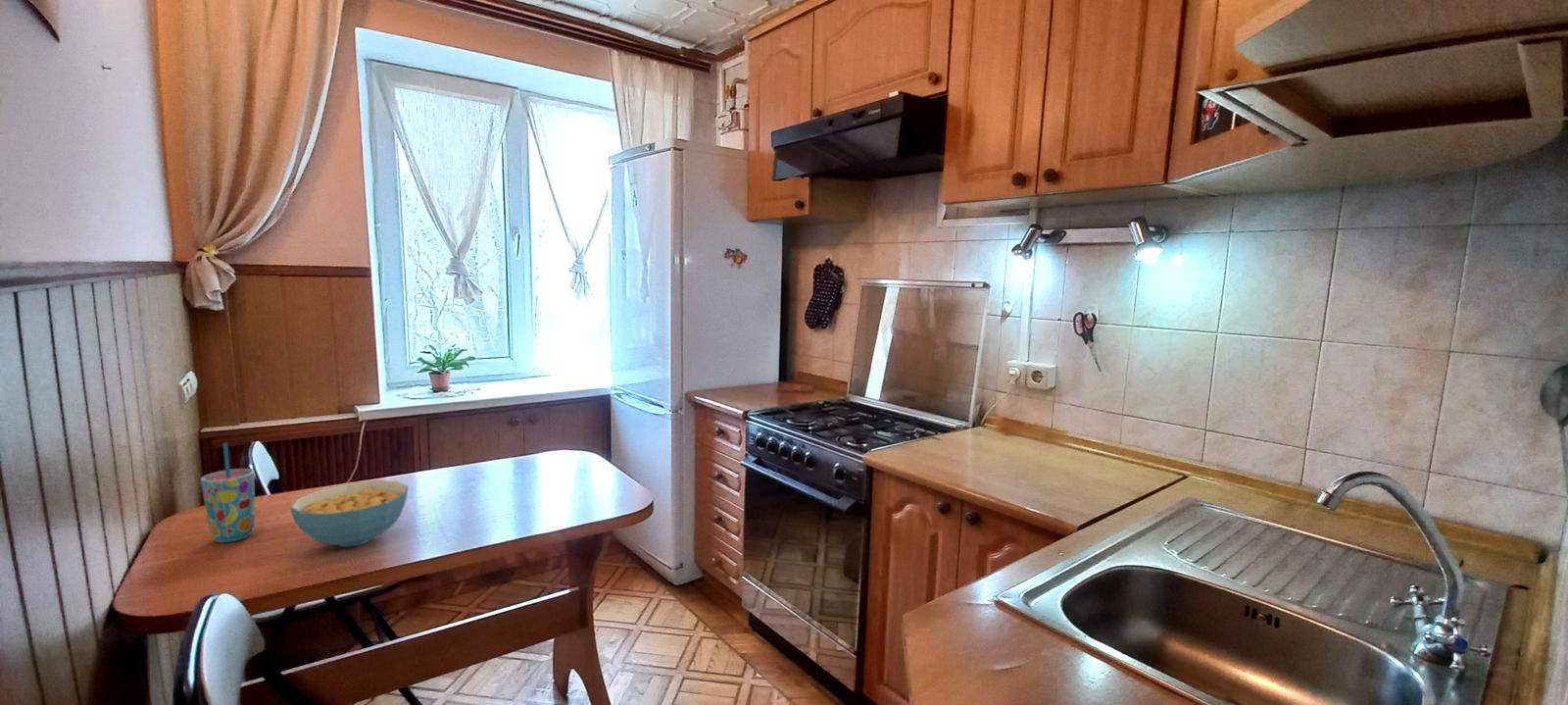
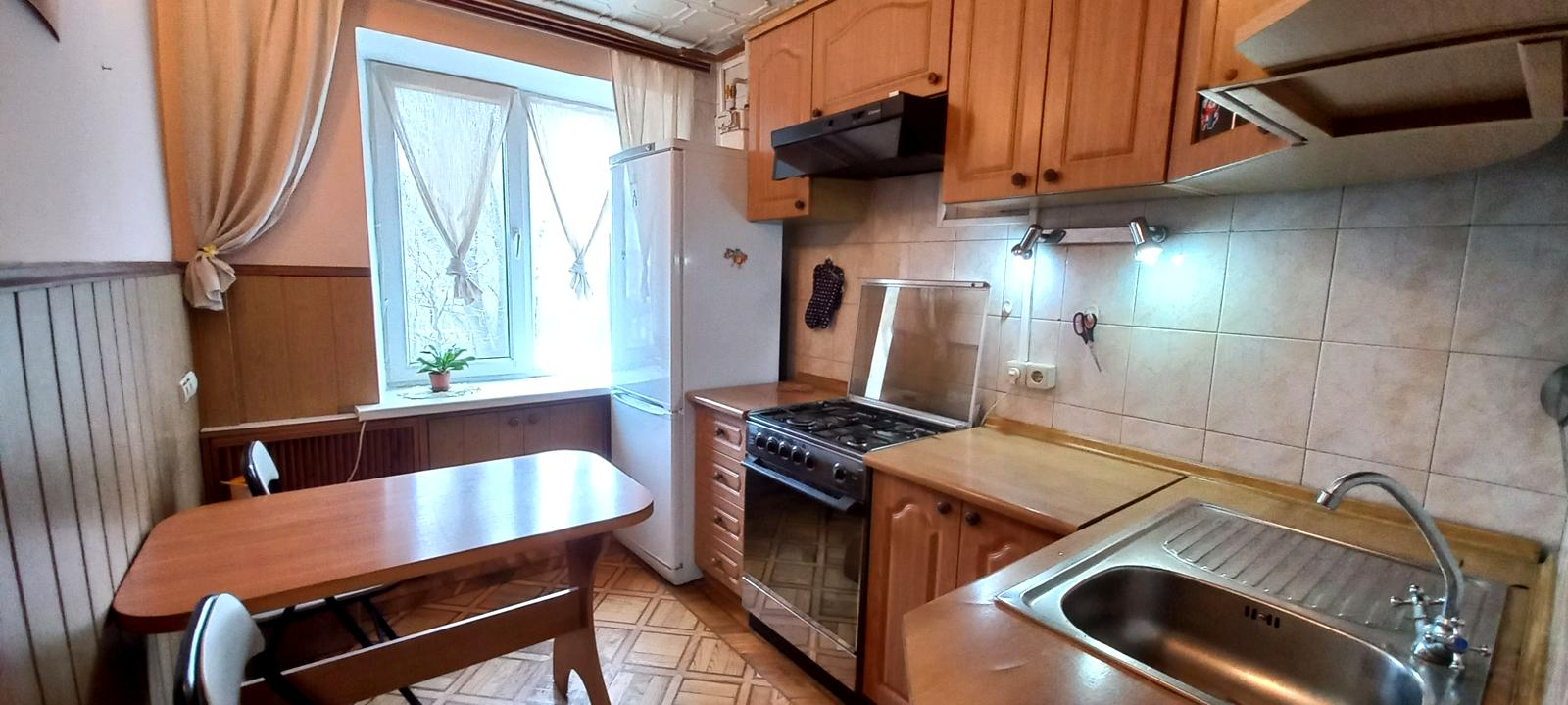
- cup (229, 490)
- cereal bowl (353, 518)
